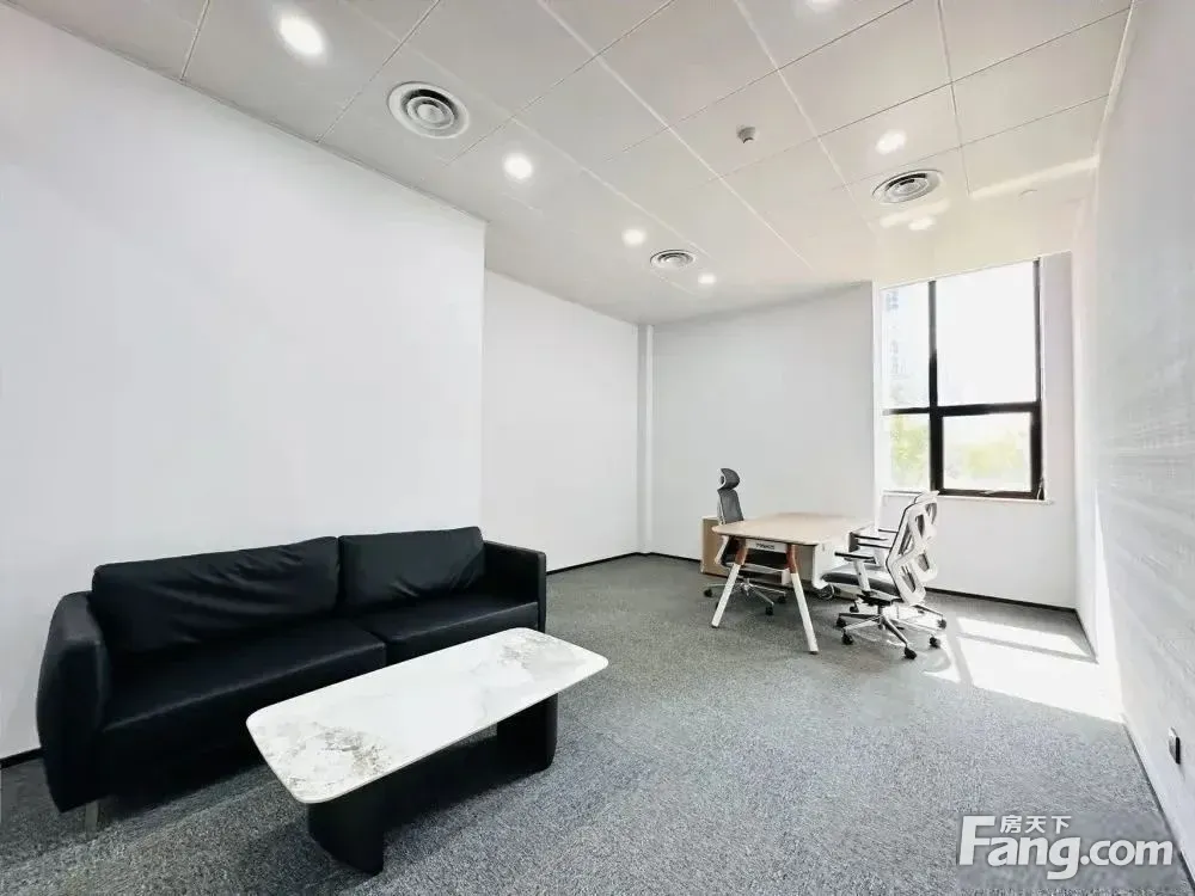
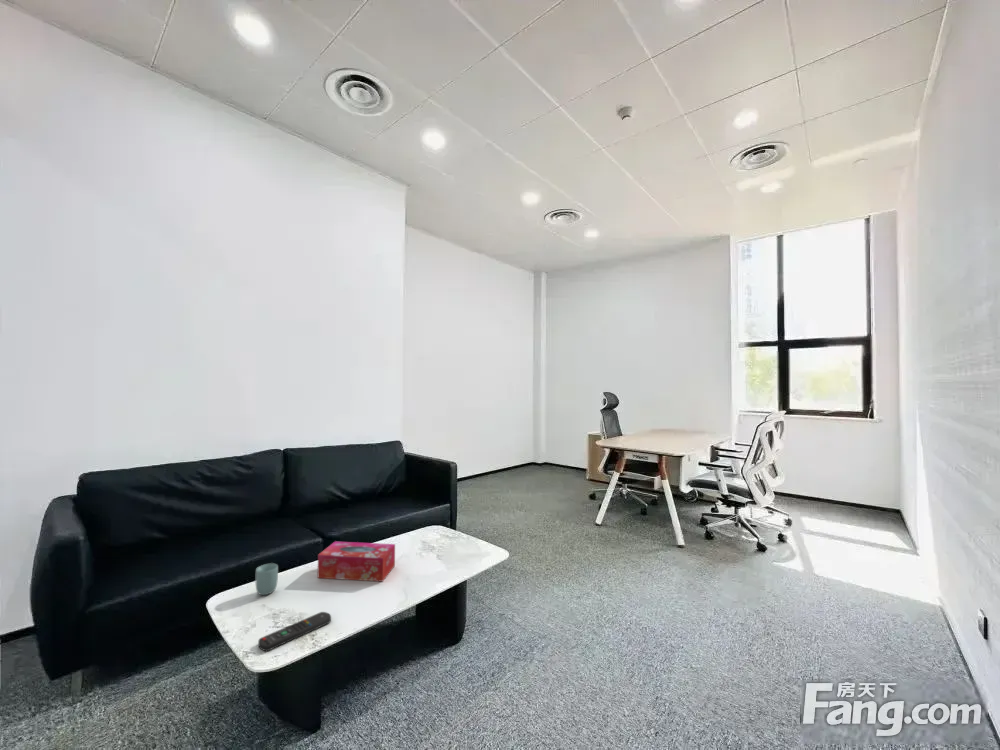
+ remote control (296, 629)
+ tissue box (357, 560)
+ cup (266, 580)
